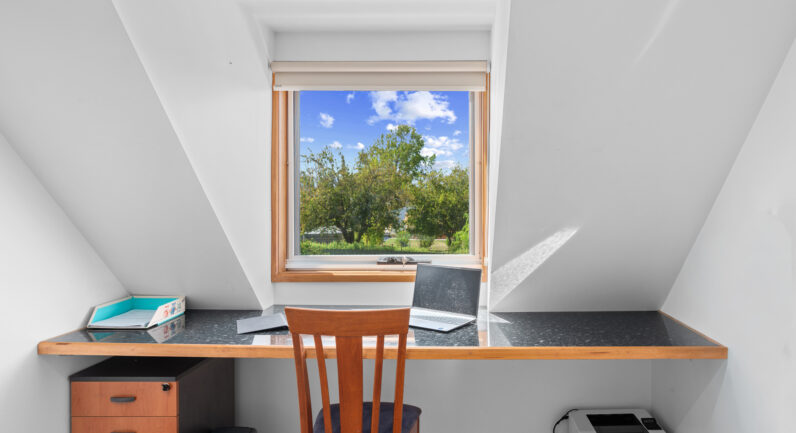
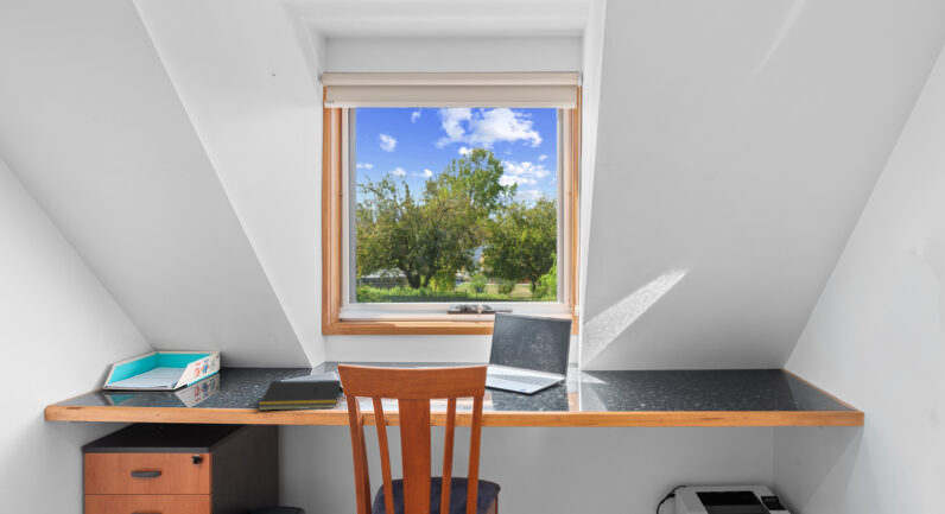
+ notepad (302, 394)
